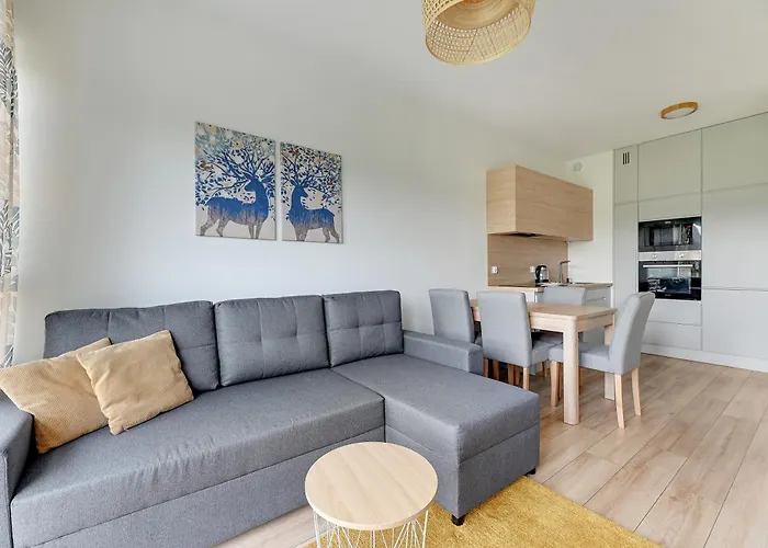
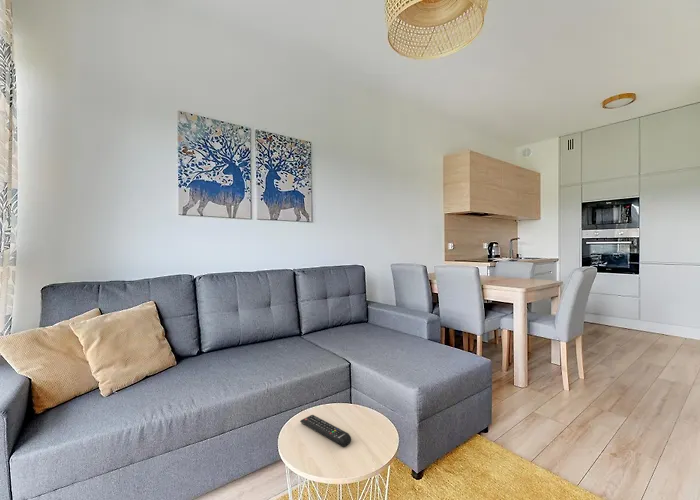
+ remote control (324, 429)
